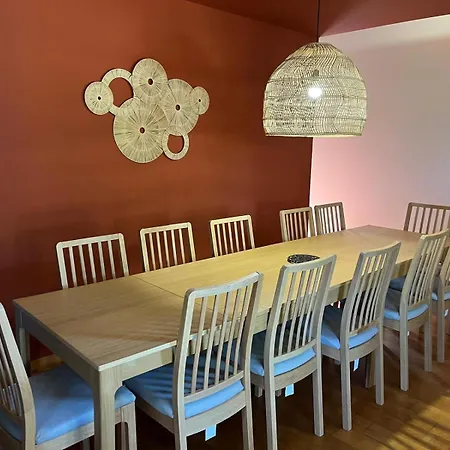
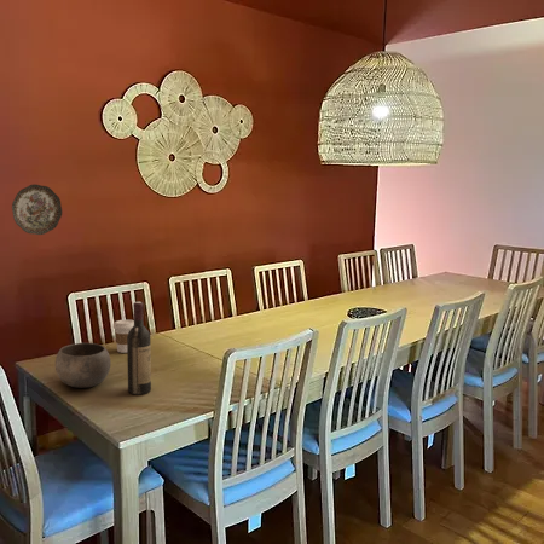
+ wine bottle (138, 347)
+ coffee cup (125, 336)
+ decorative plate (36, 209)
+ bowl (83, 365)
